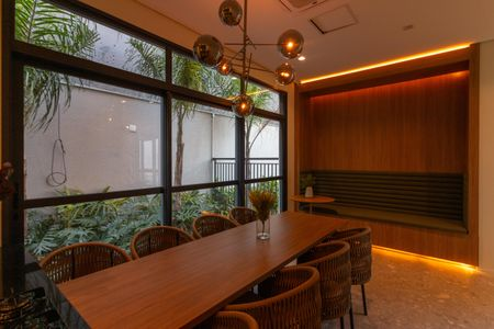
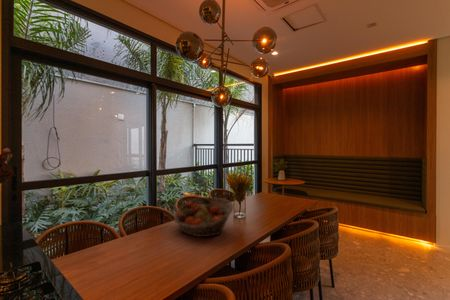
+ fruit basket (203, 215)
